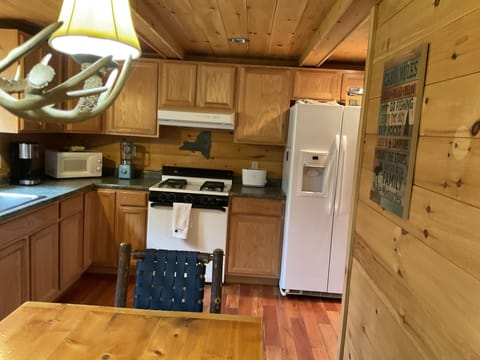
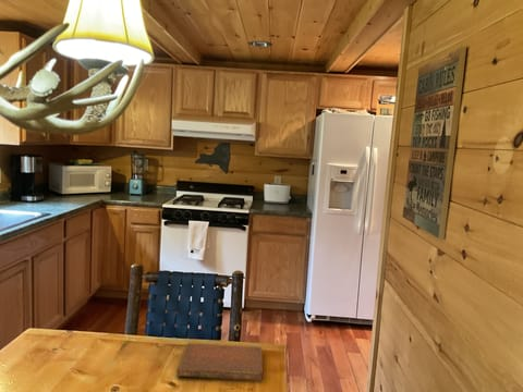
+ notebook (221, 360)
